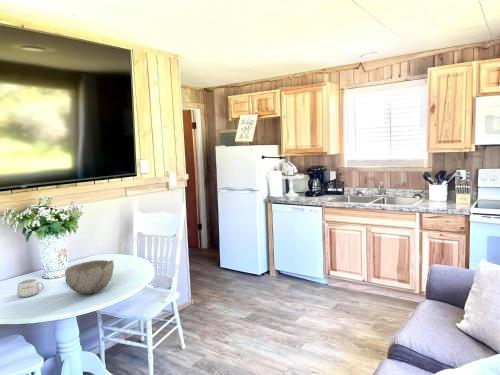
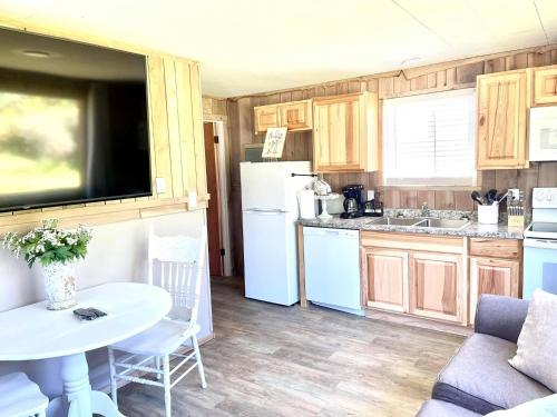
- bowl (90, 277)
- mug (30, 287)
